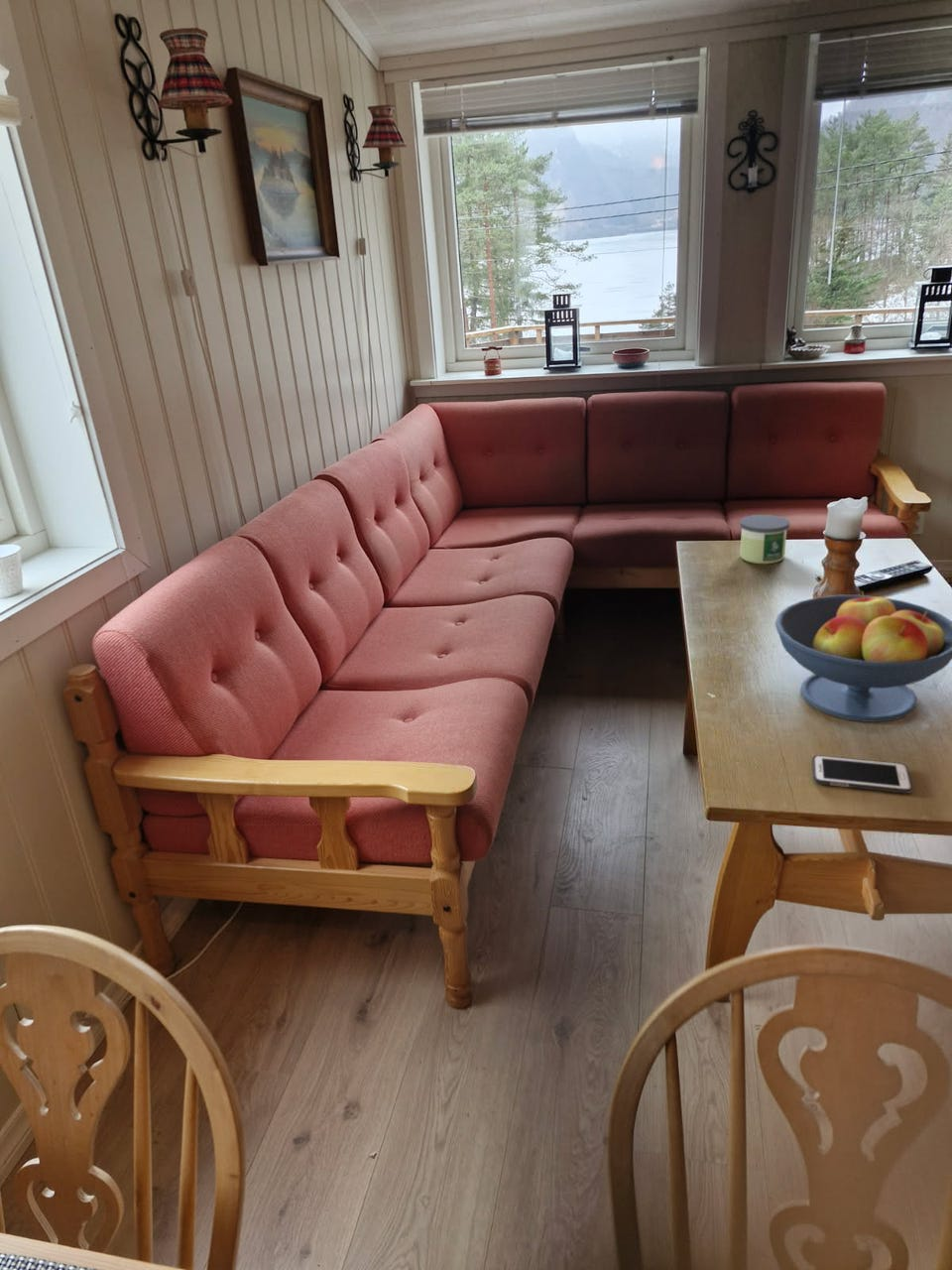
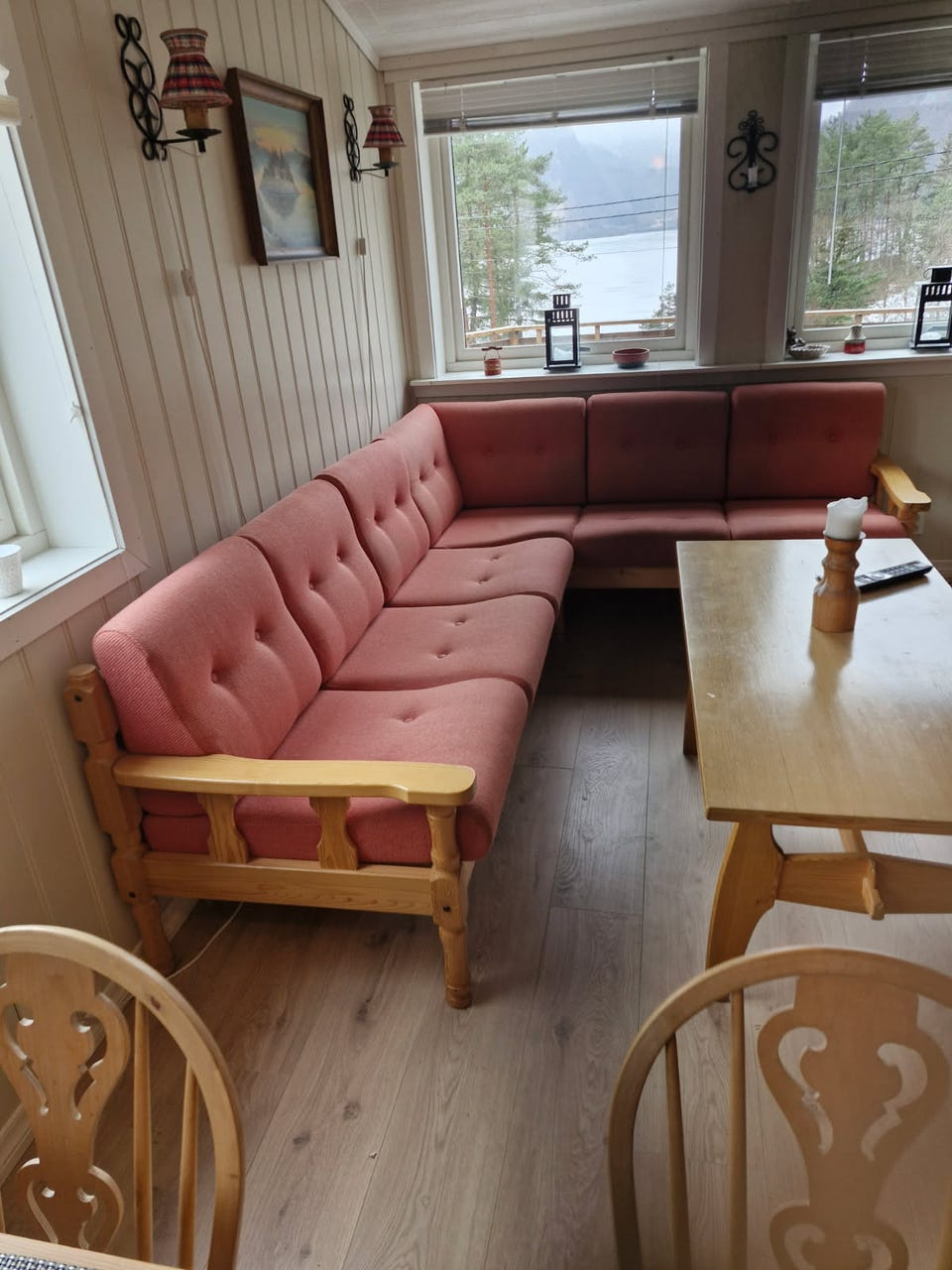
- candle (763, 540)
- fruit bowl (863, 649)
- cell phone (860, 774)
